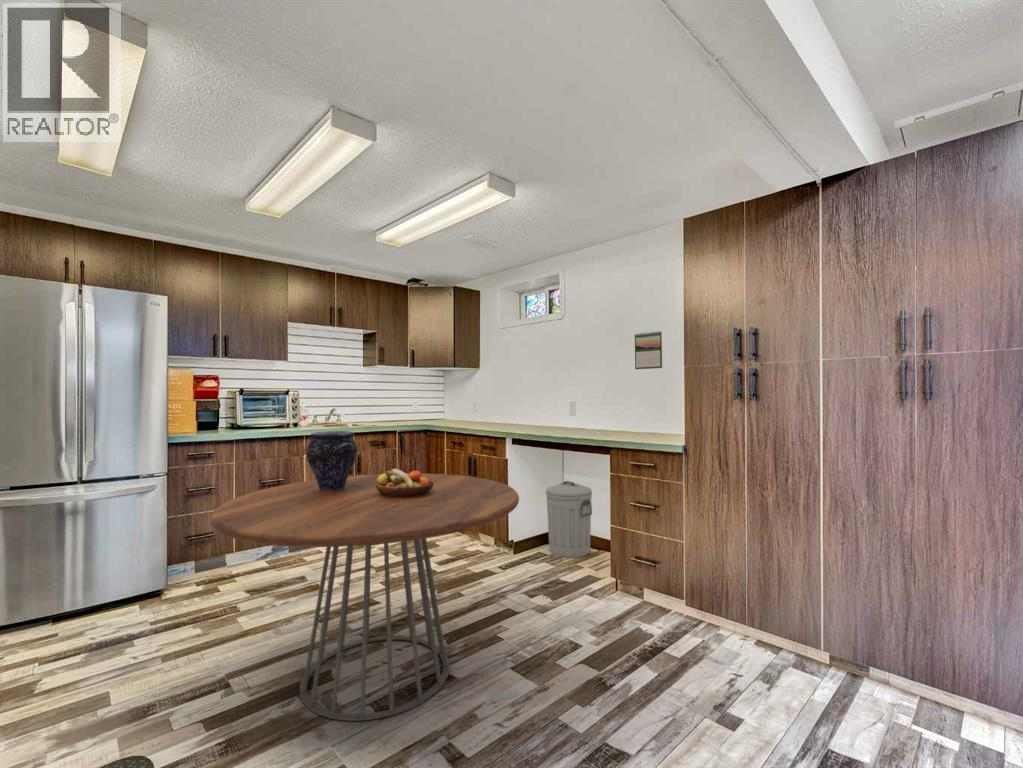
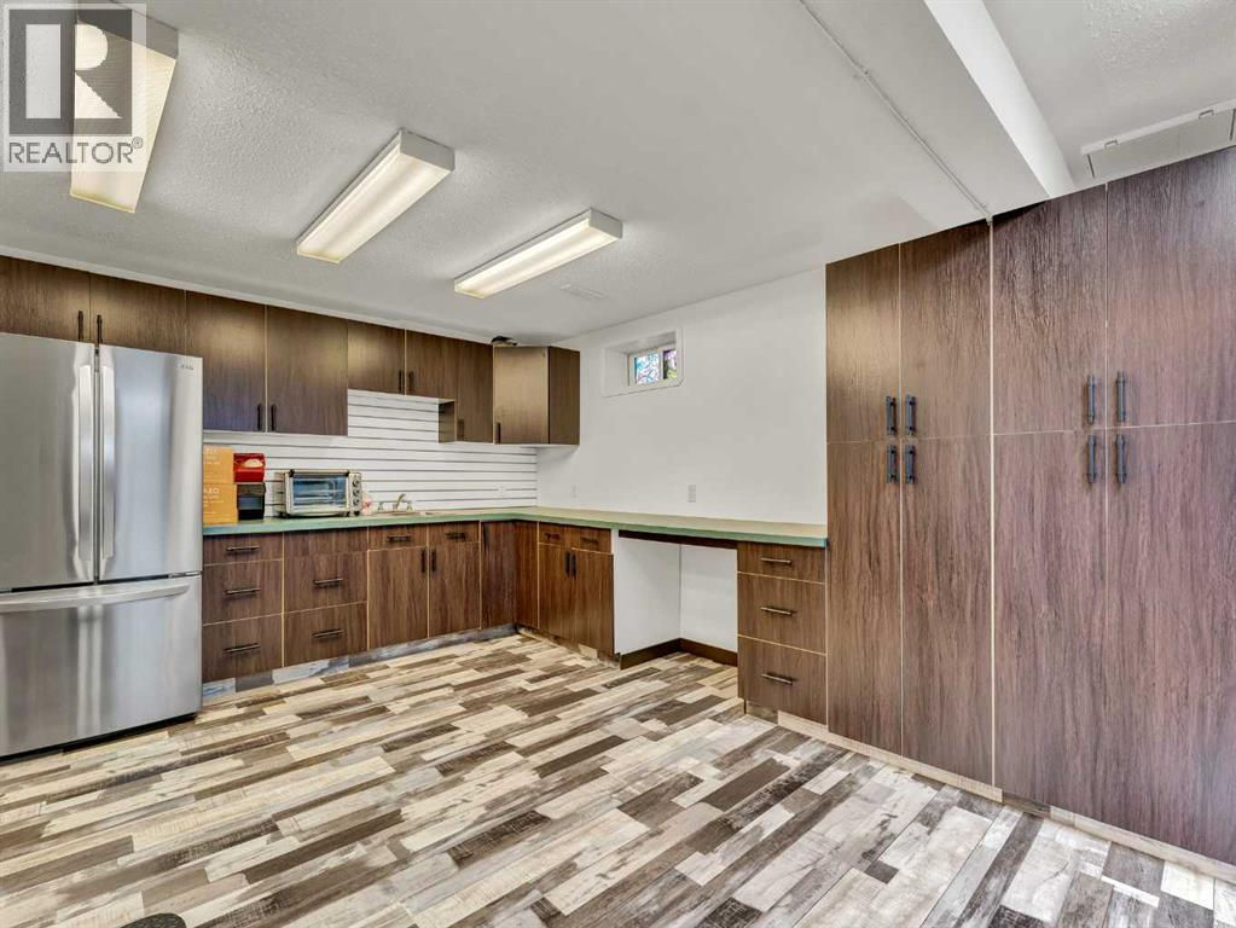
- vase (332, 459)
- calendar (648, 350)
- trash can (569, 516)
- fruit bowl (405, 479)
- dining table (385, 583)
